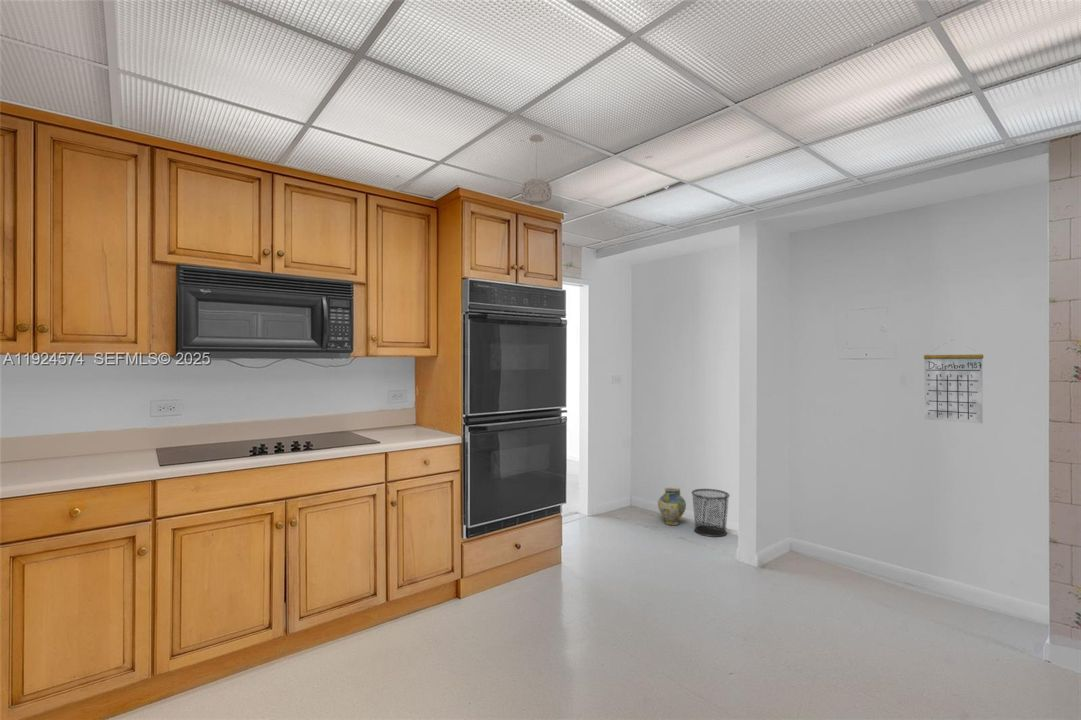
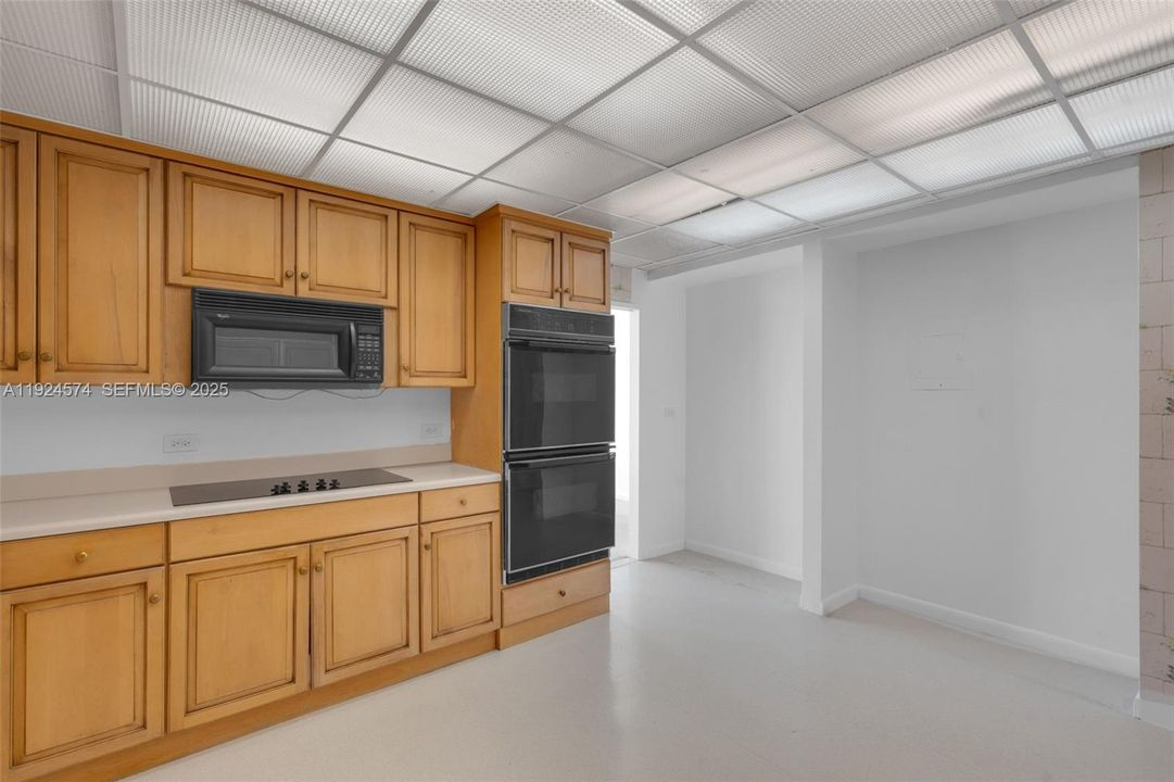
- waste bin (710, 512)
- pendant light (536, 169)
- ceramic jug (670, 506)
- calendar (952, 380)
